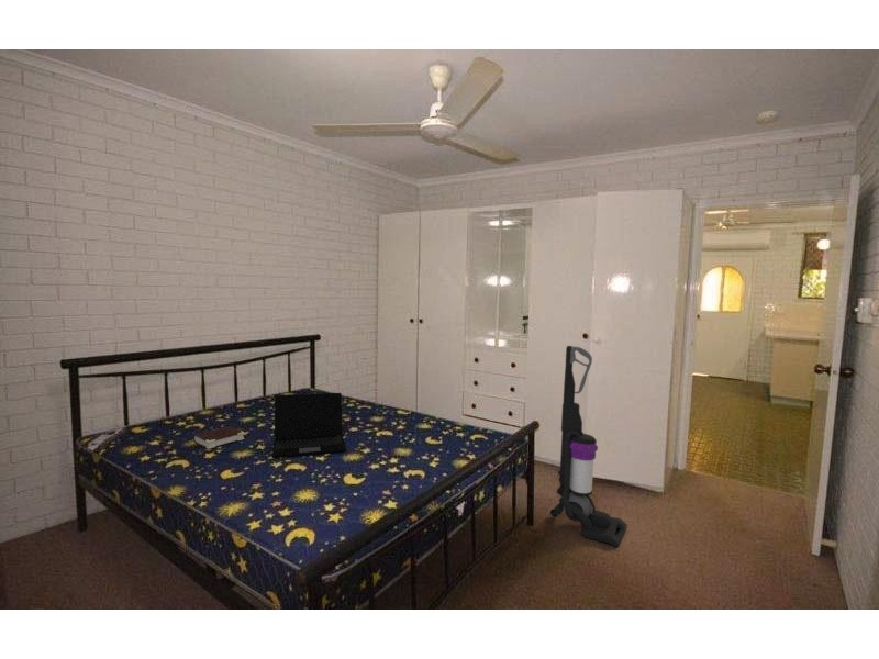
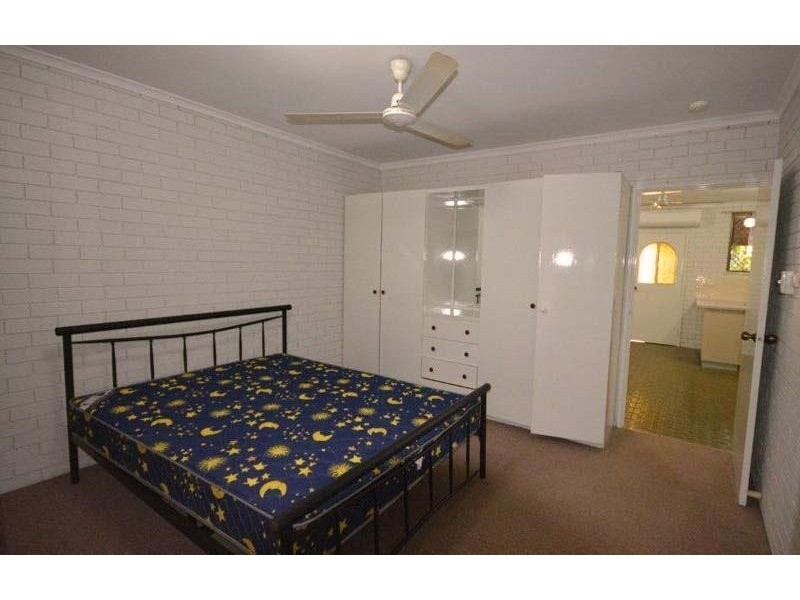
- book (219, 436)
- vacuum cleaner (590, 438)
- laptop (309, 422)
